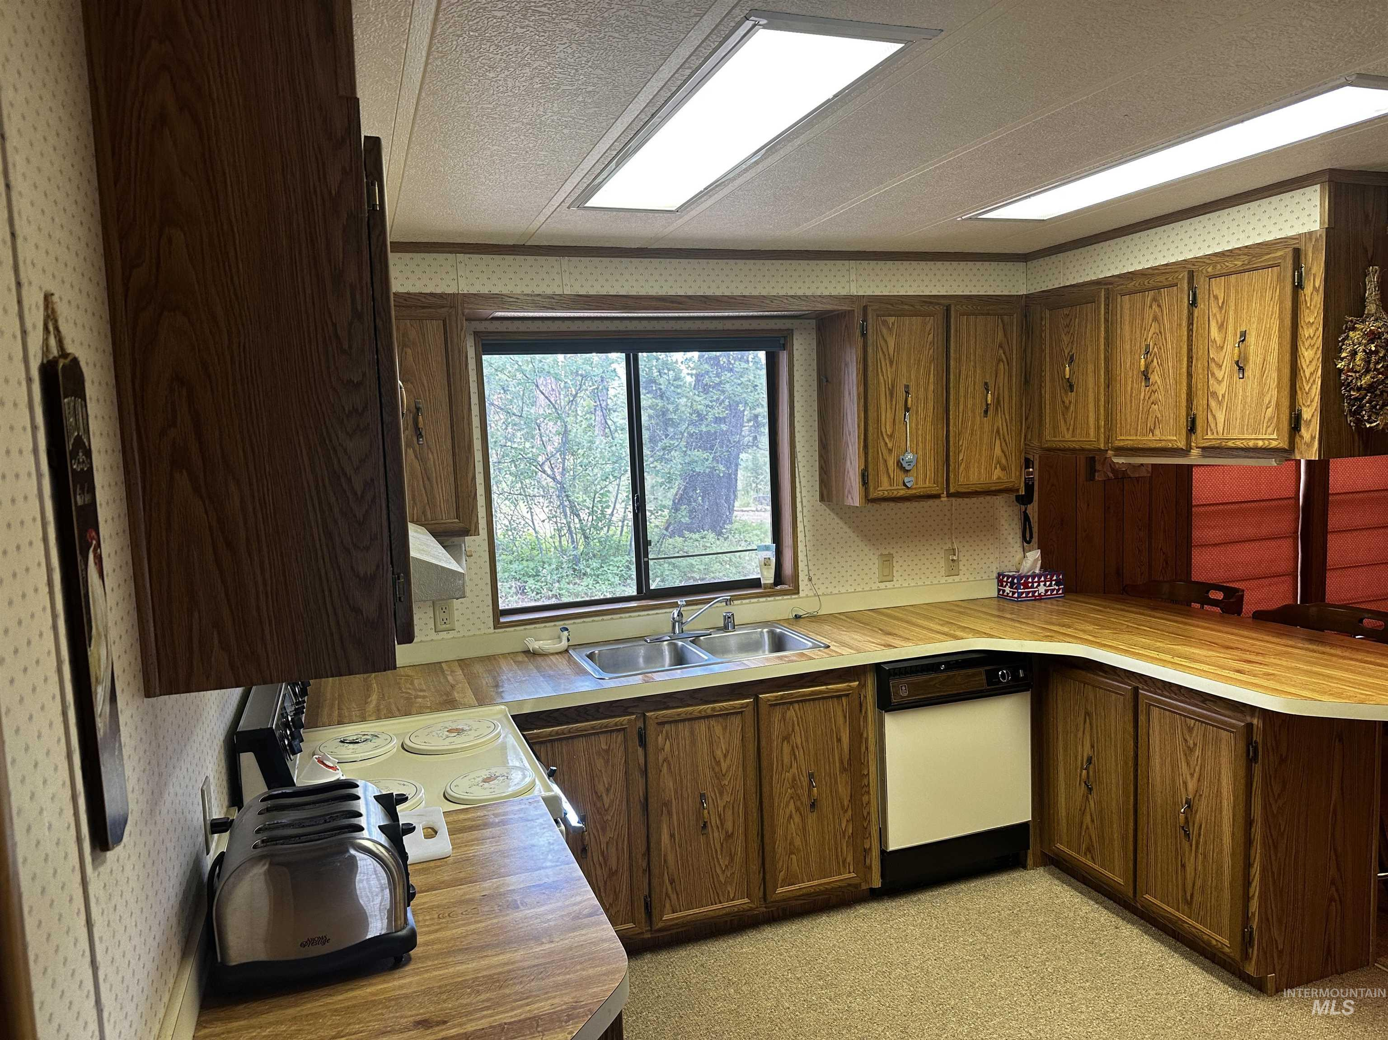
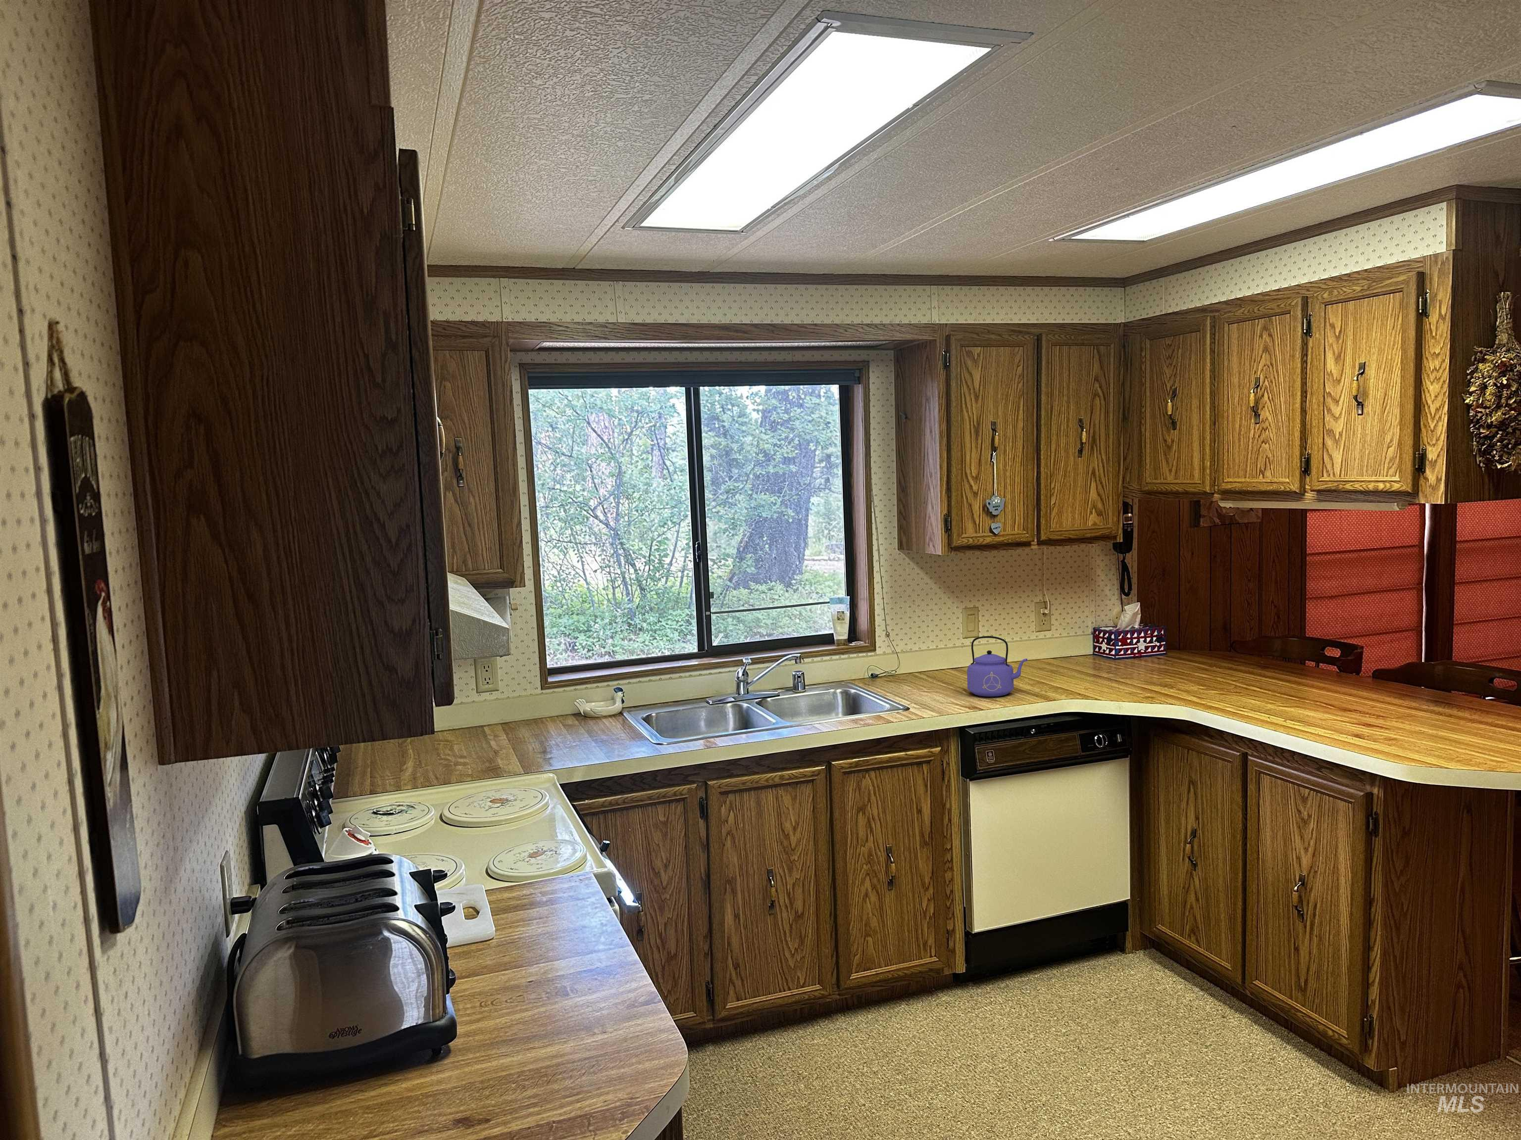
+ kettle (998, 665)
